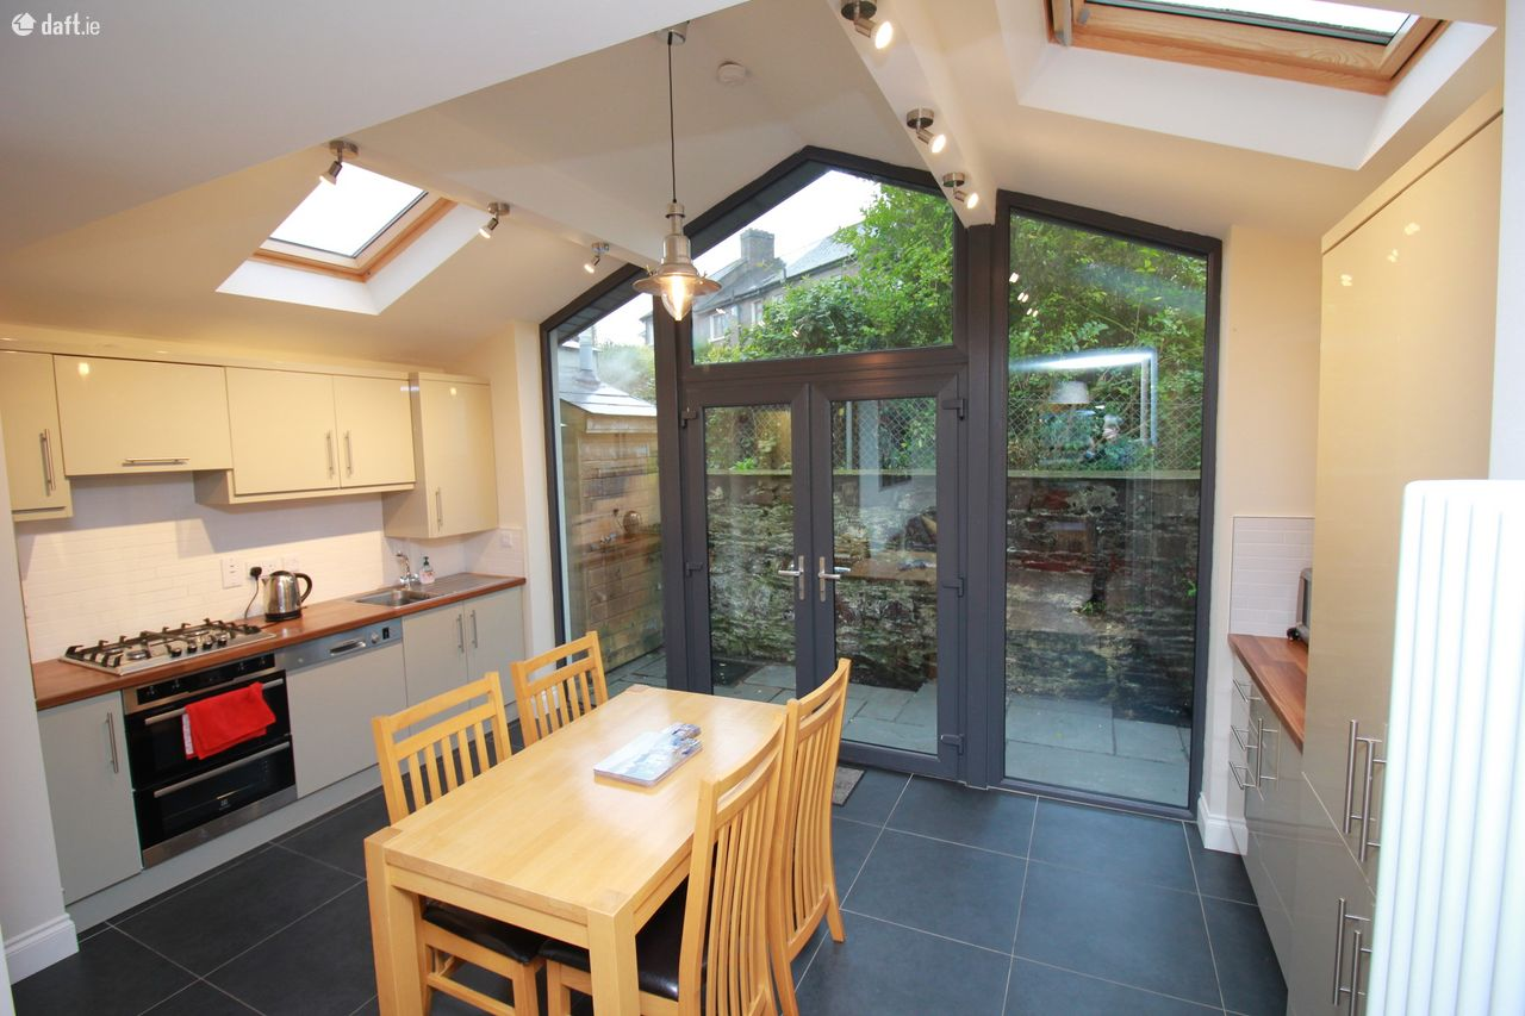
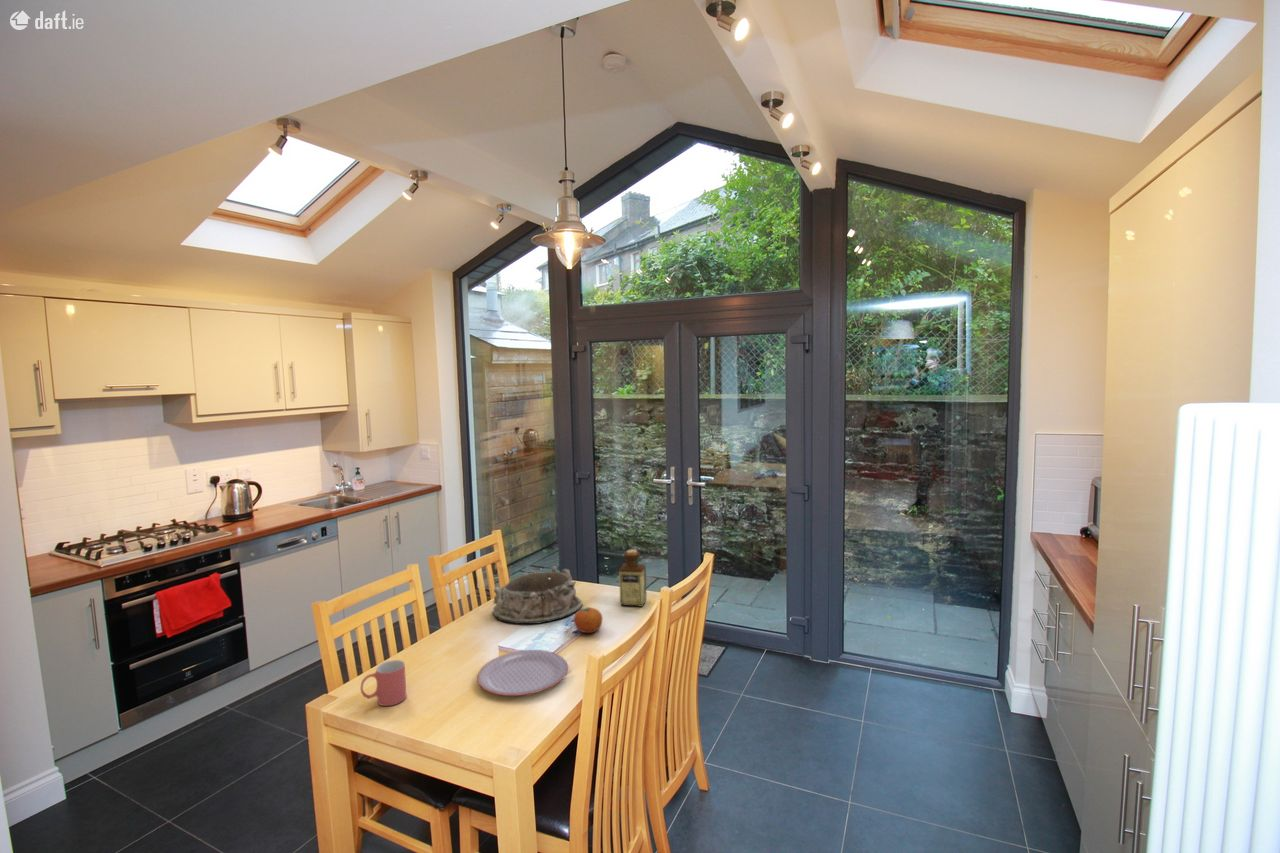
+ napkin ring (538, 593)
+ bottle (632, 577)
+ fruit (588, 620)
+ plate (523, 673)
+ mug (383, 684)
